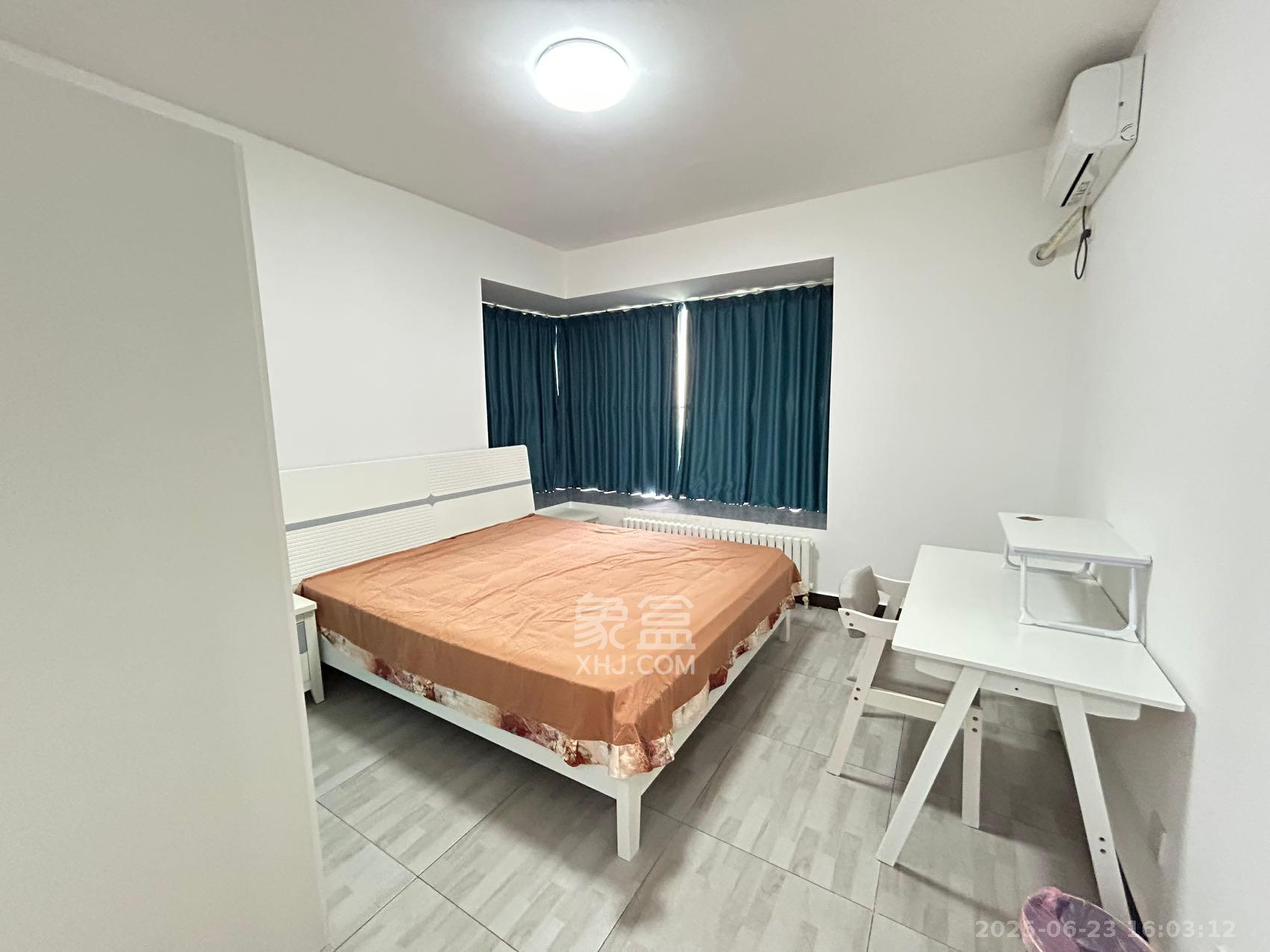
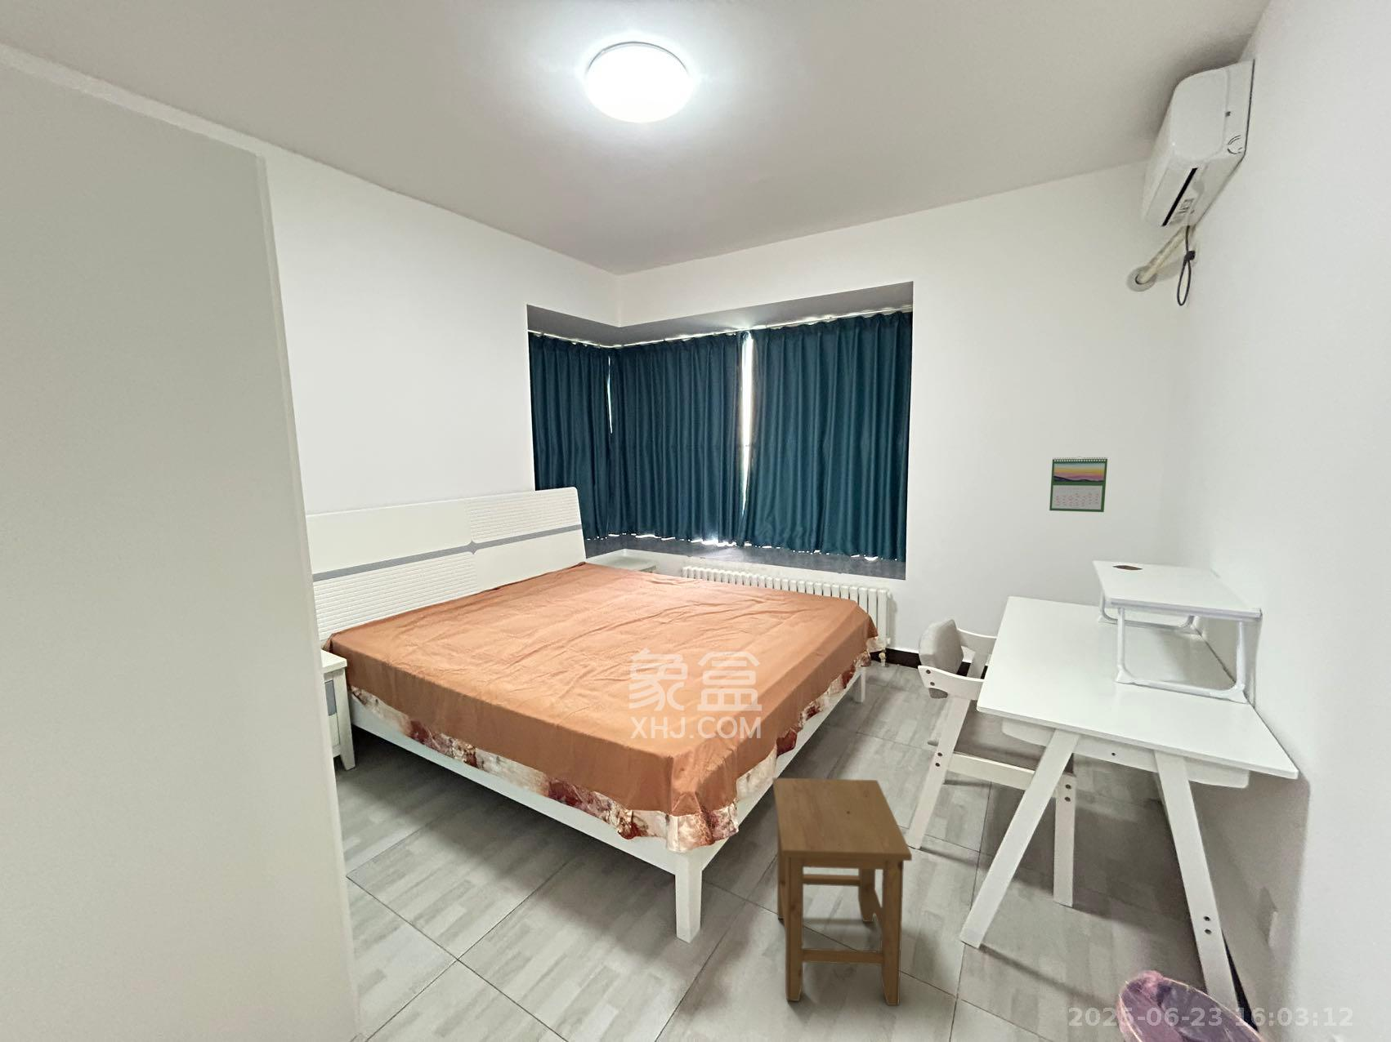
+ calendar (1077, 484)
+ stool (832, 883)
